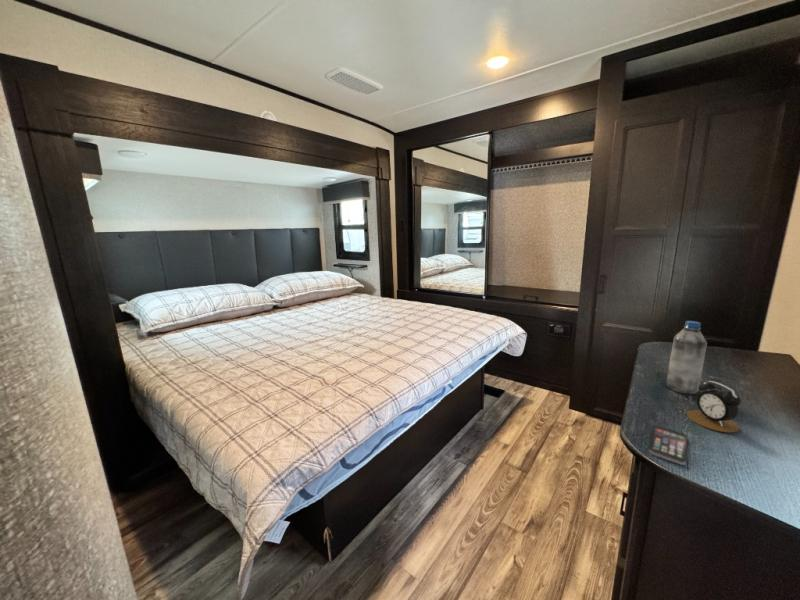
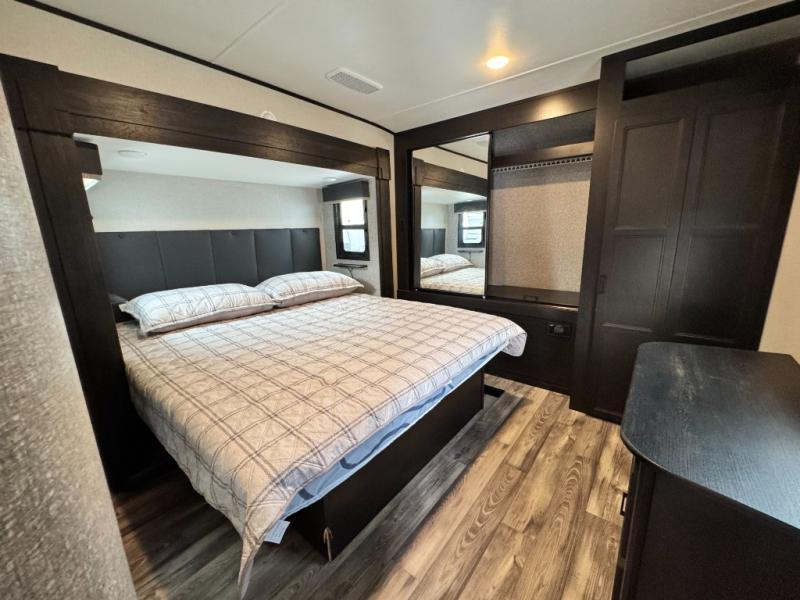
- water bottle (687, 356)
- smartphone (668, 443)
- alarm clock (715, 402)
